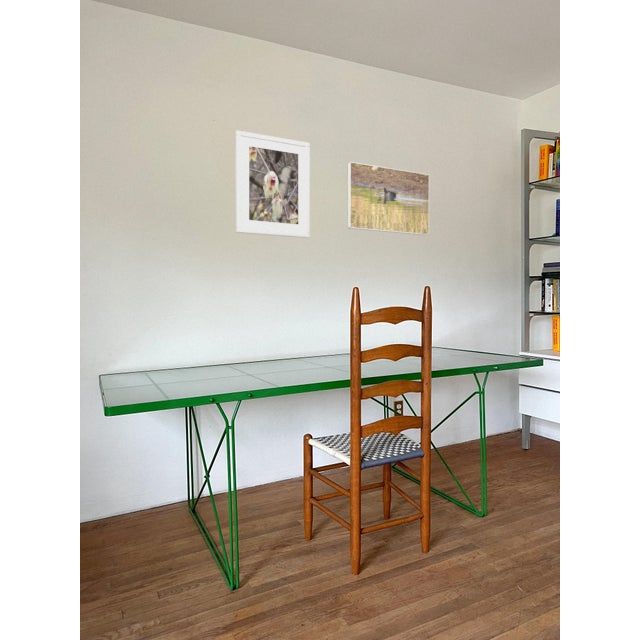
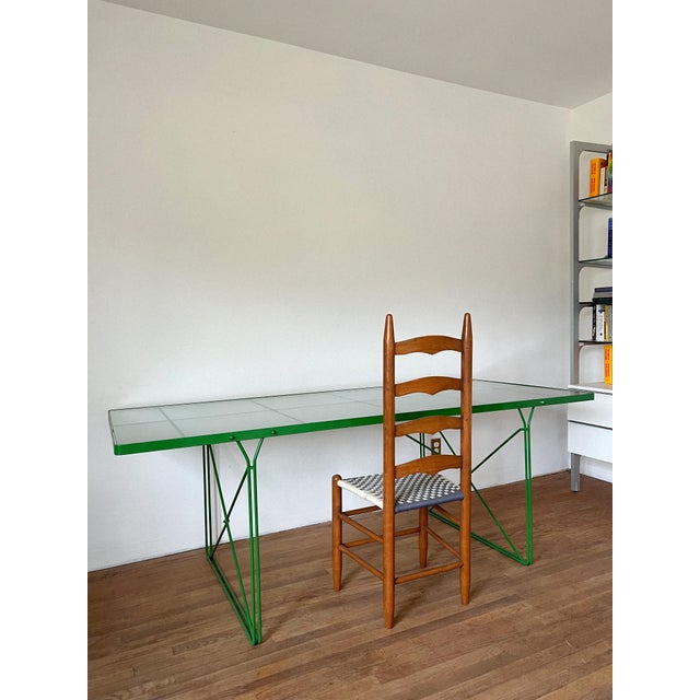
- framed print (273, 186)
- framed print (389, 200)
